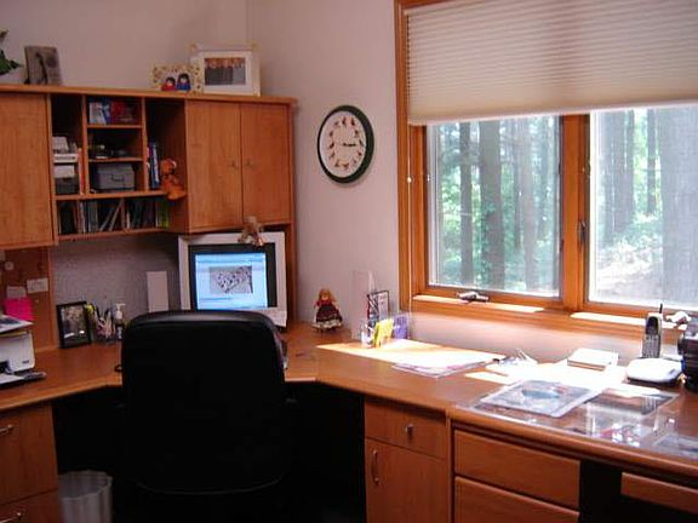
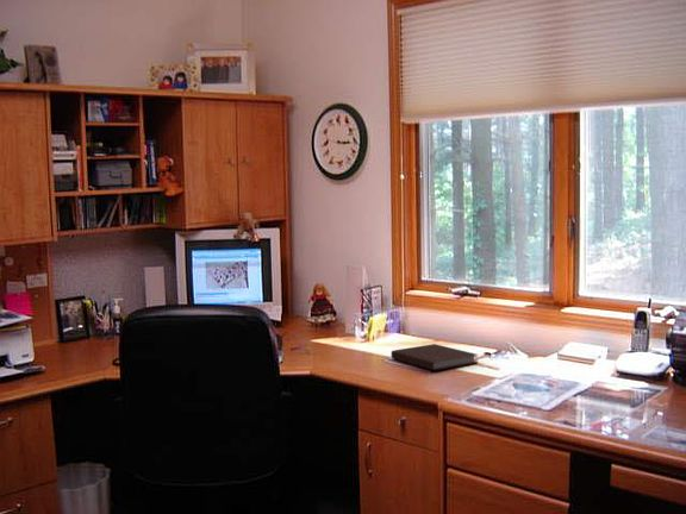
+ notebook (434, 356)
